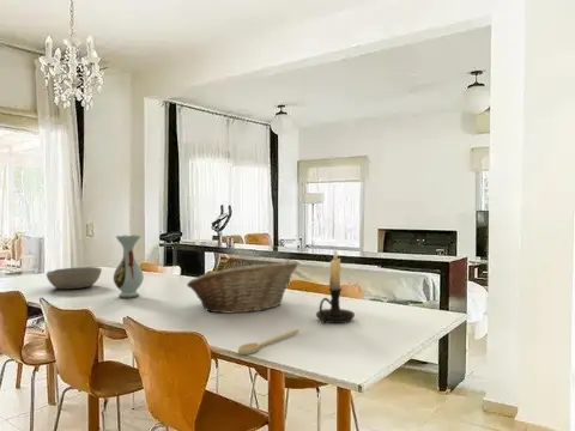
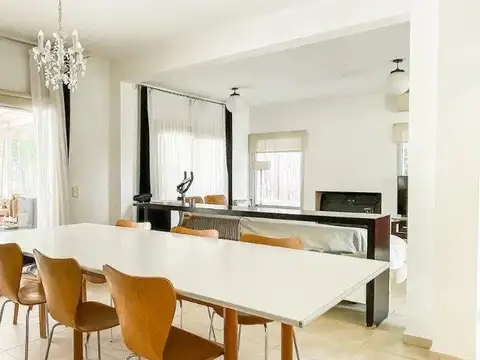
- fruit basket (244, 283)
- vase (128, 266)
- bowl (74, 278)
- spoon (271, 340)
- candle holder (332, 284)
